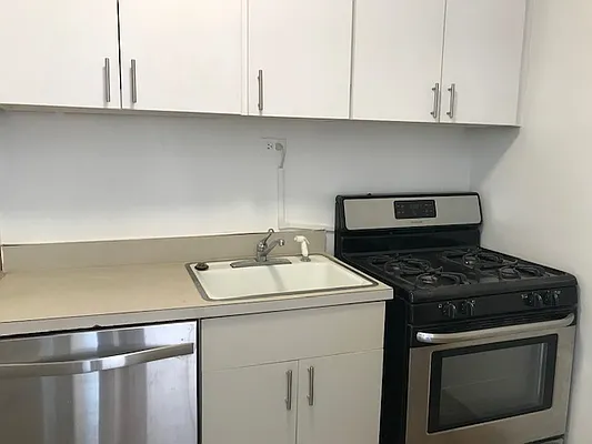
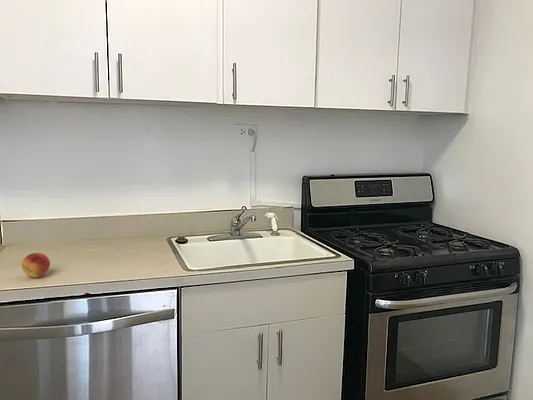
+ fruit (36, 265)
